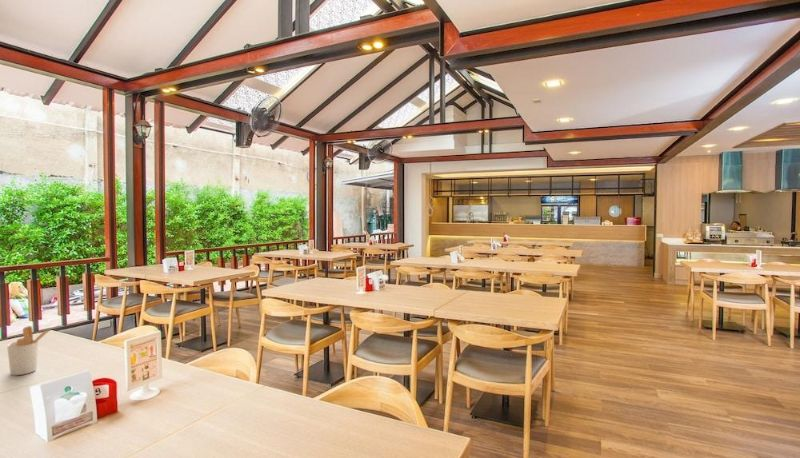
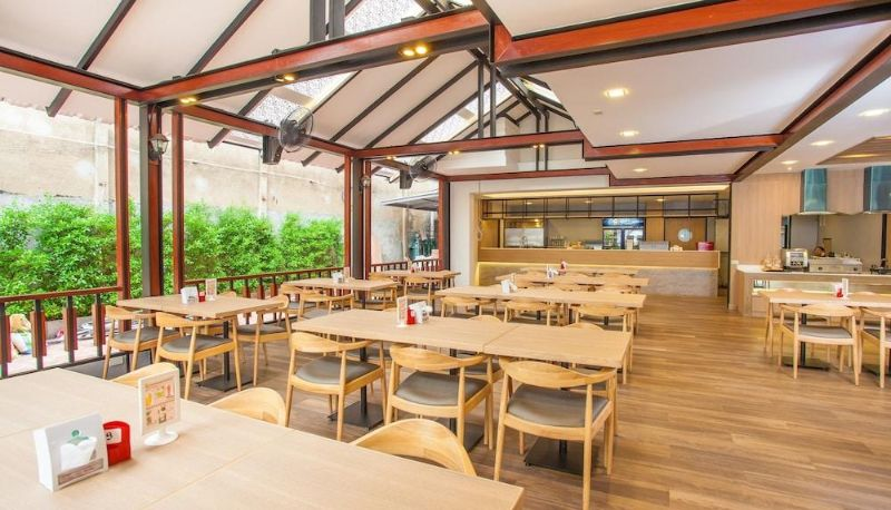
- utensil holder (31, 349)
